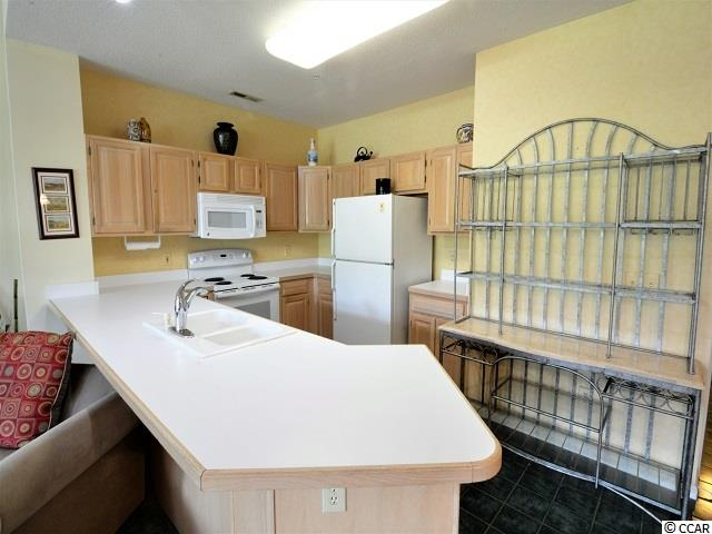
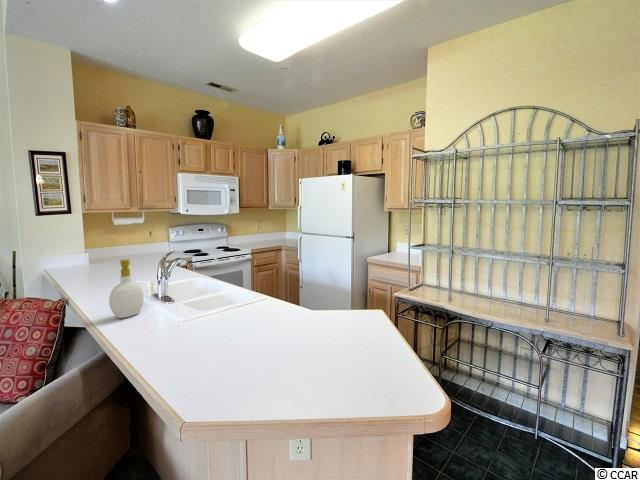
+ soap bottle (126, 288)
